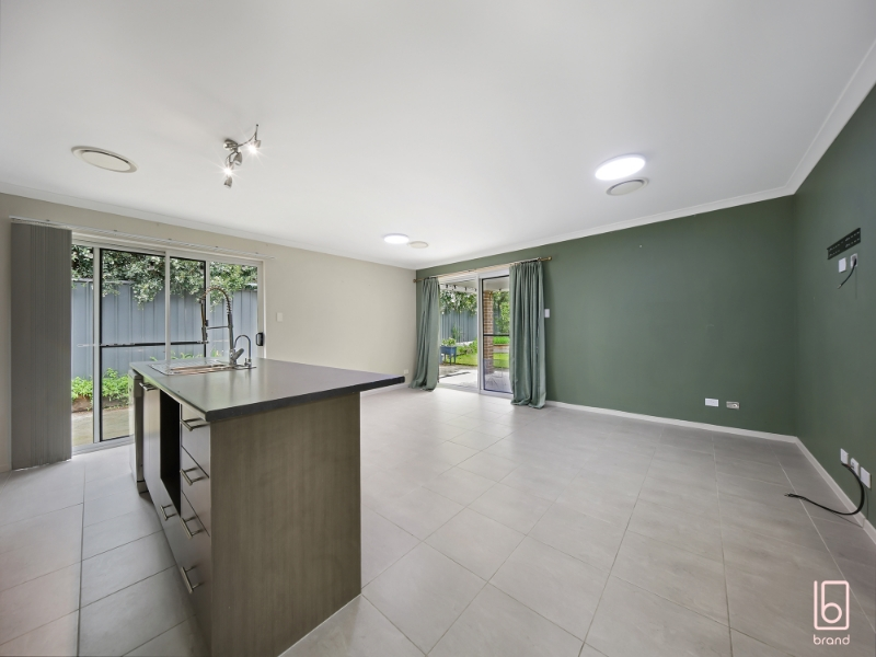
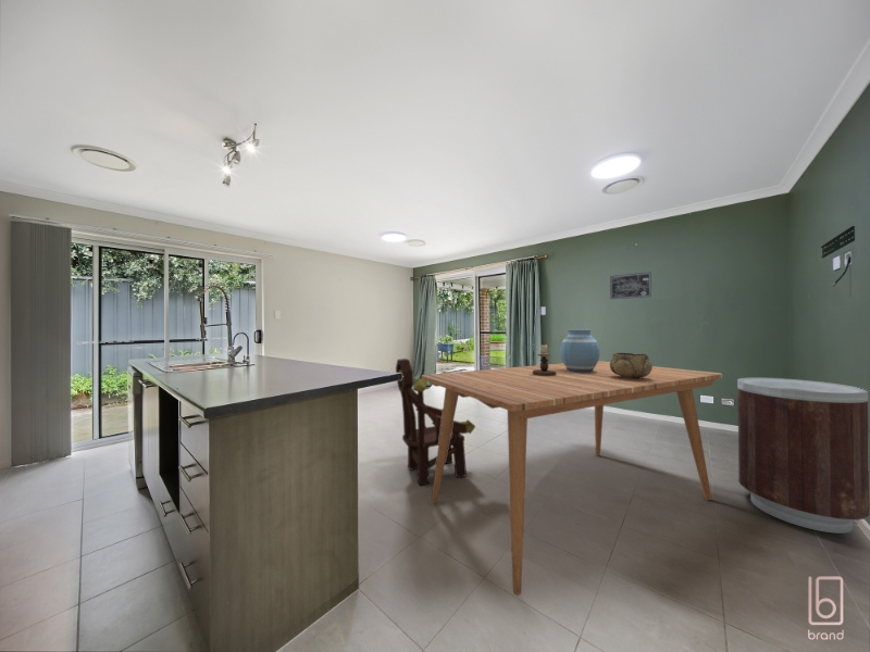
+ dining table (595, 437)
+ decorative bowl (630, 365)
+ wall art (630, 286)
+ chair (433, 414)
+ candlestick (544, 359)
+ vase (579, 350)
+ trash can (796, 448)
